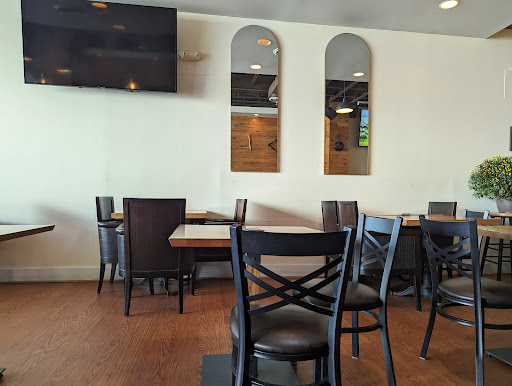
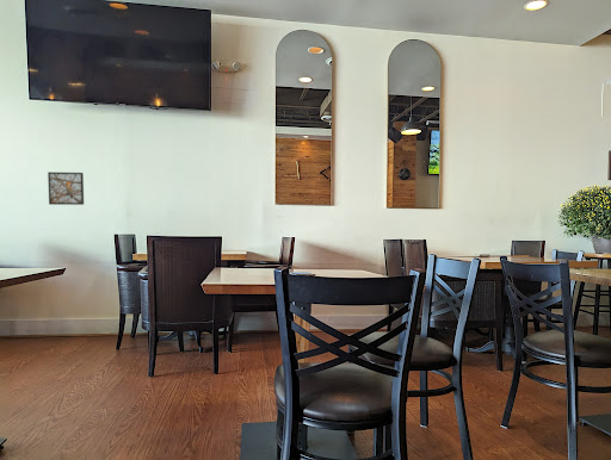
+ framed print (66, 188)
